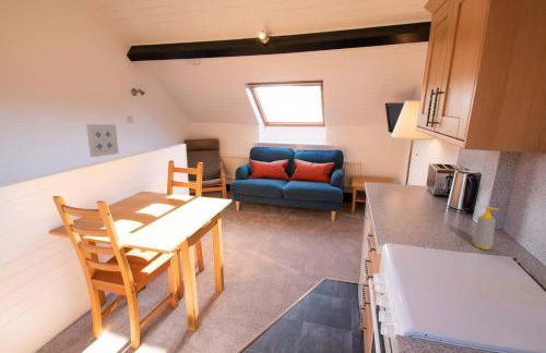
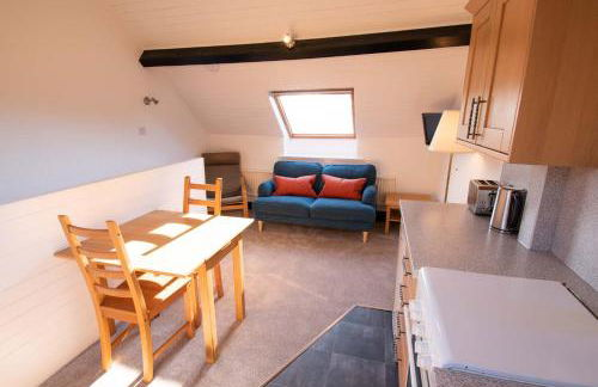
- wall art (103, 139)
- soap bottle (485, 227)
